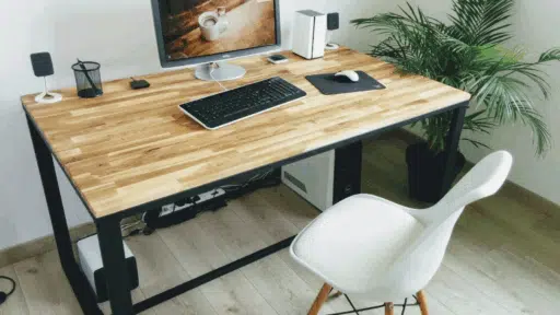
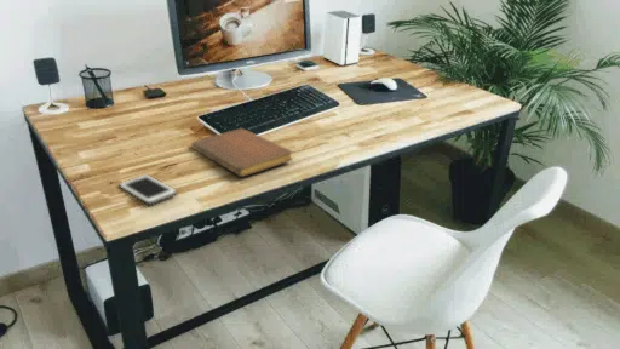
+ cell phone (148, 189)
+ notebook (241, 150)
